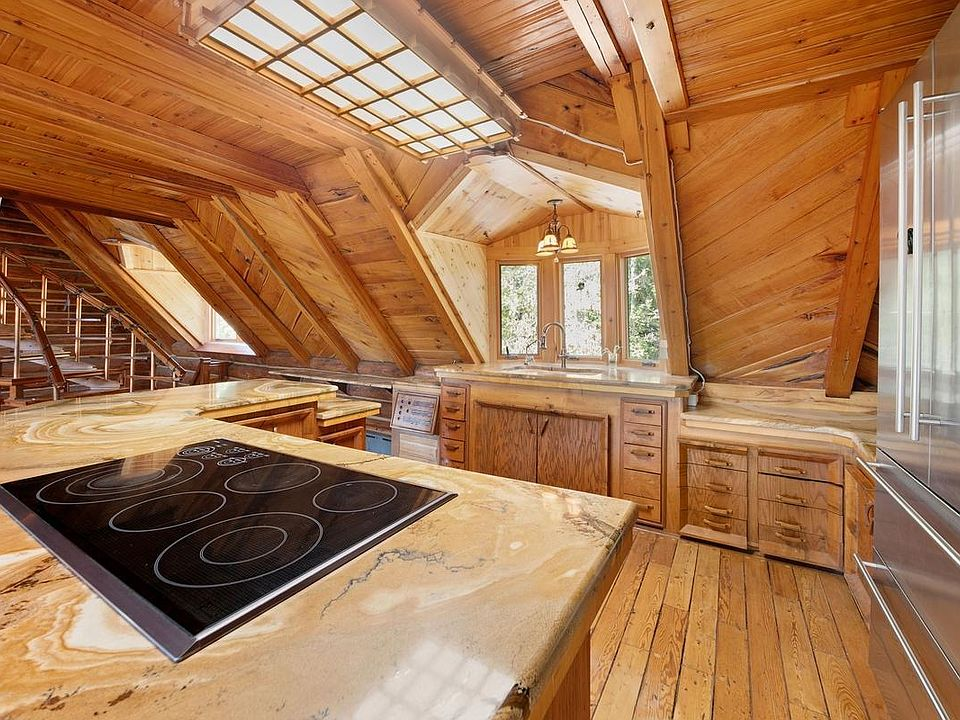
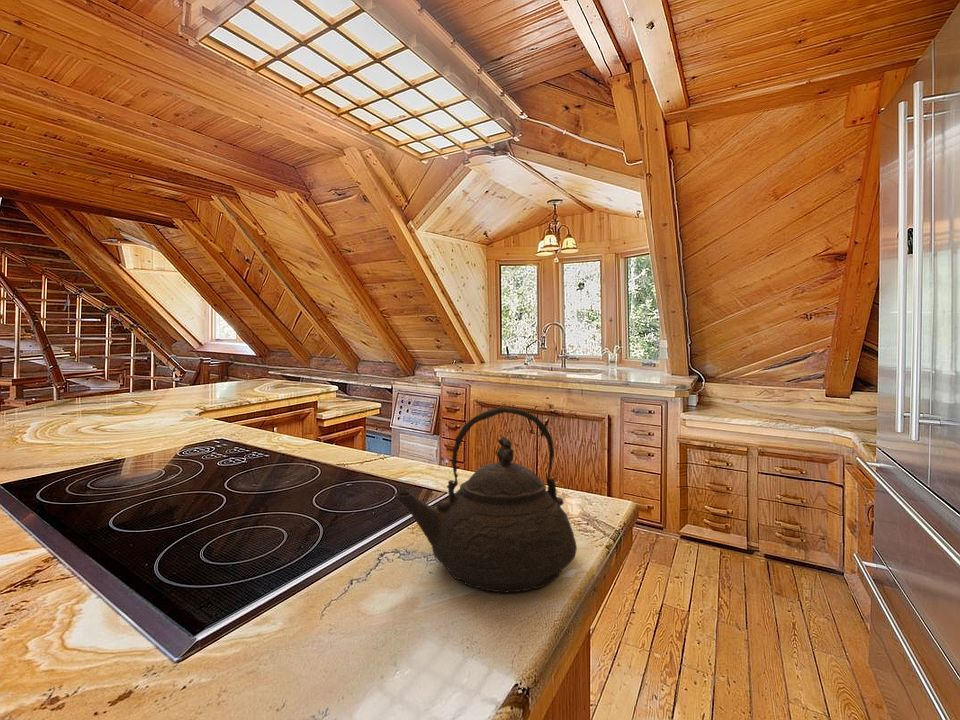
+ teakettle (485, 486)
